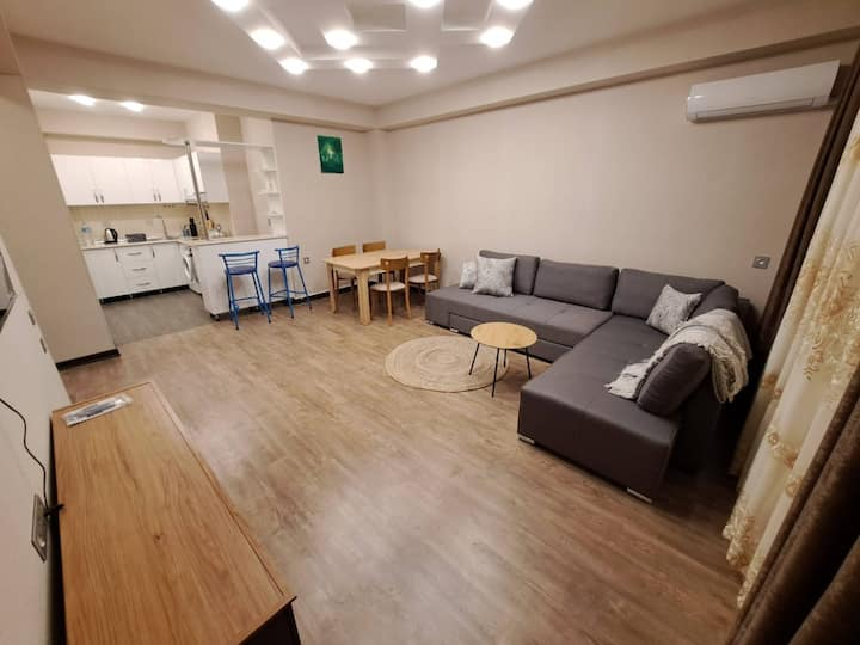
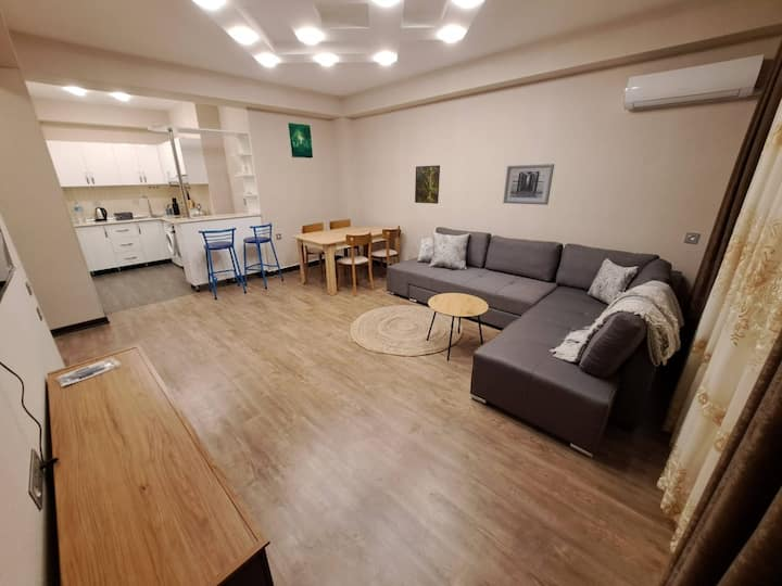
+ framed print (427, 184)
+ wall art (527, 184)
